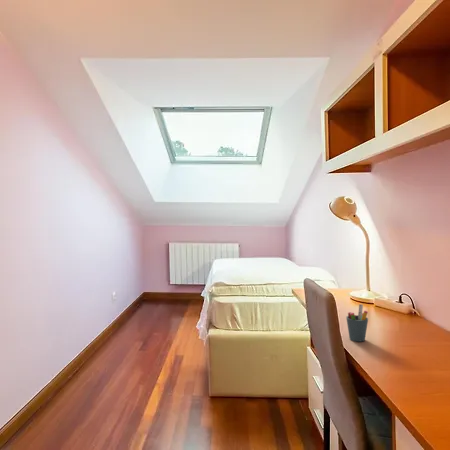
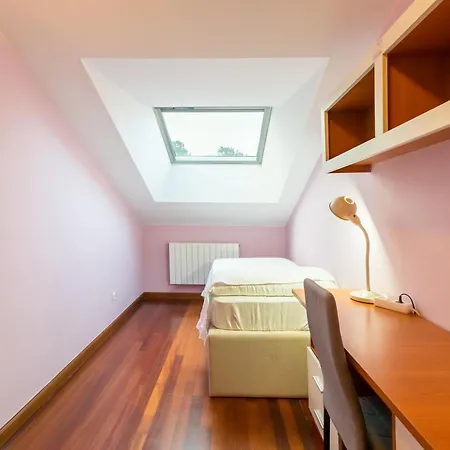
- pen holder (357, 322)
